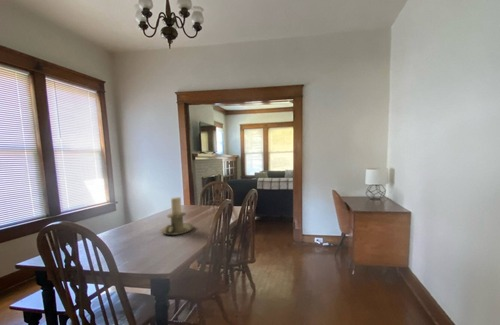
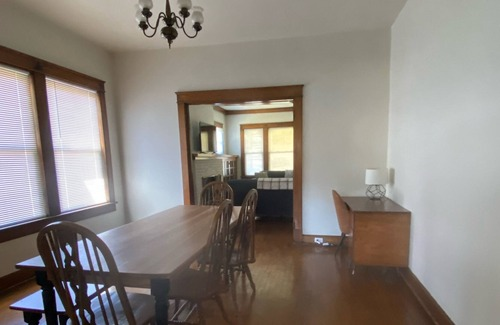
- candle holder (176, 214)
